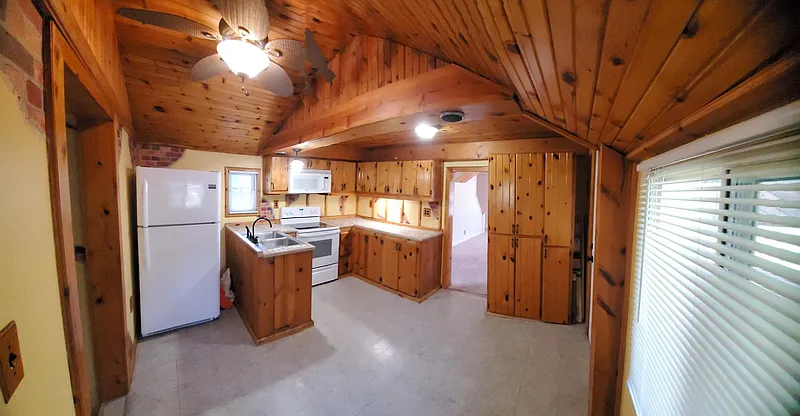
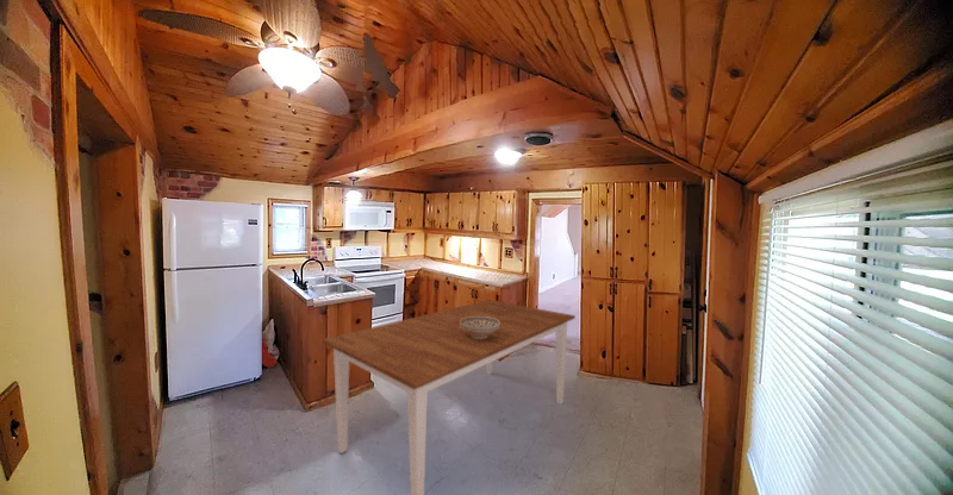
+ dining table (463, 374)
+ decorative bowl (479, 328)
